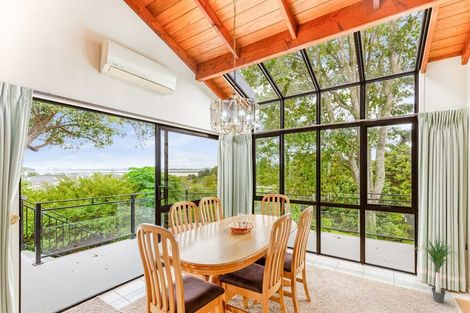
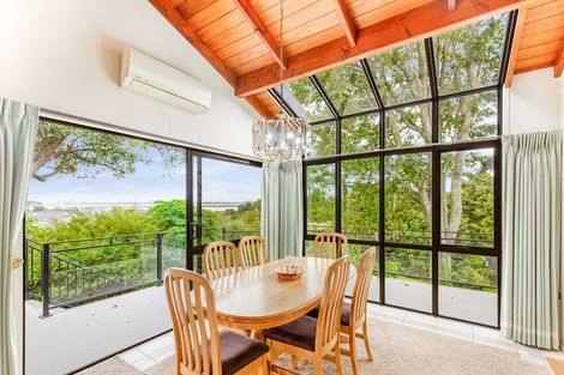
- potted plant (437, 266)
